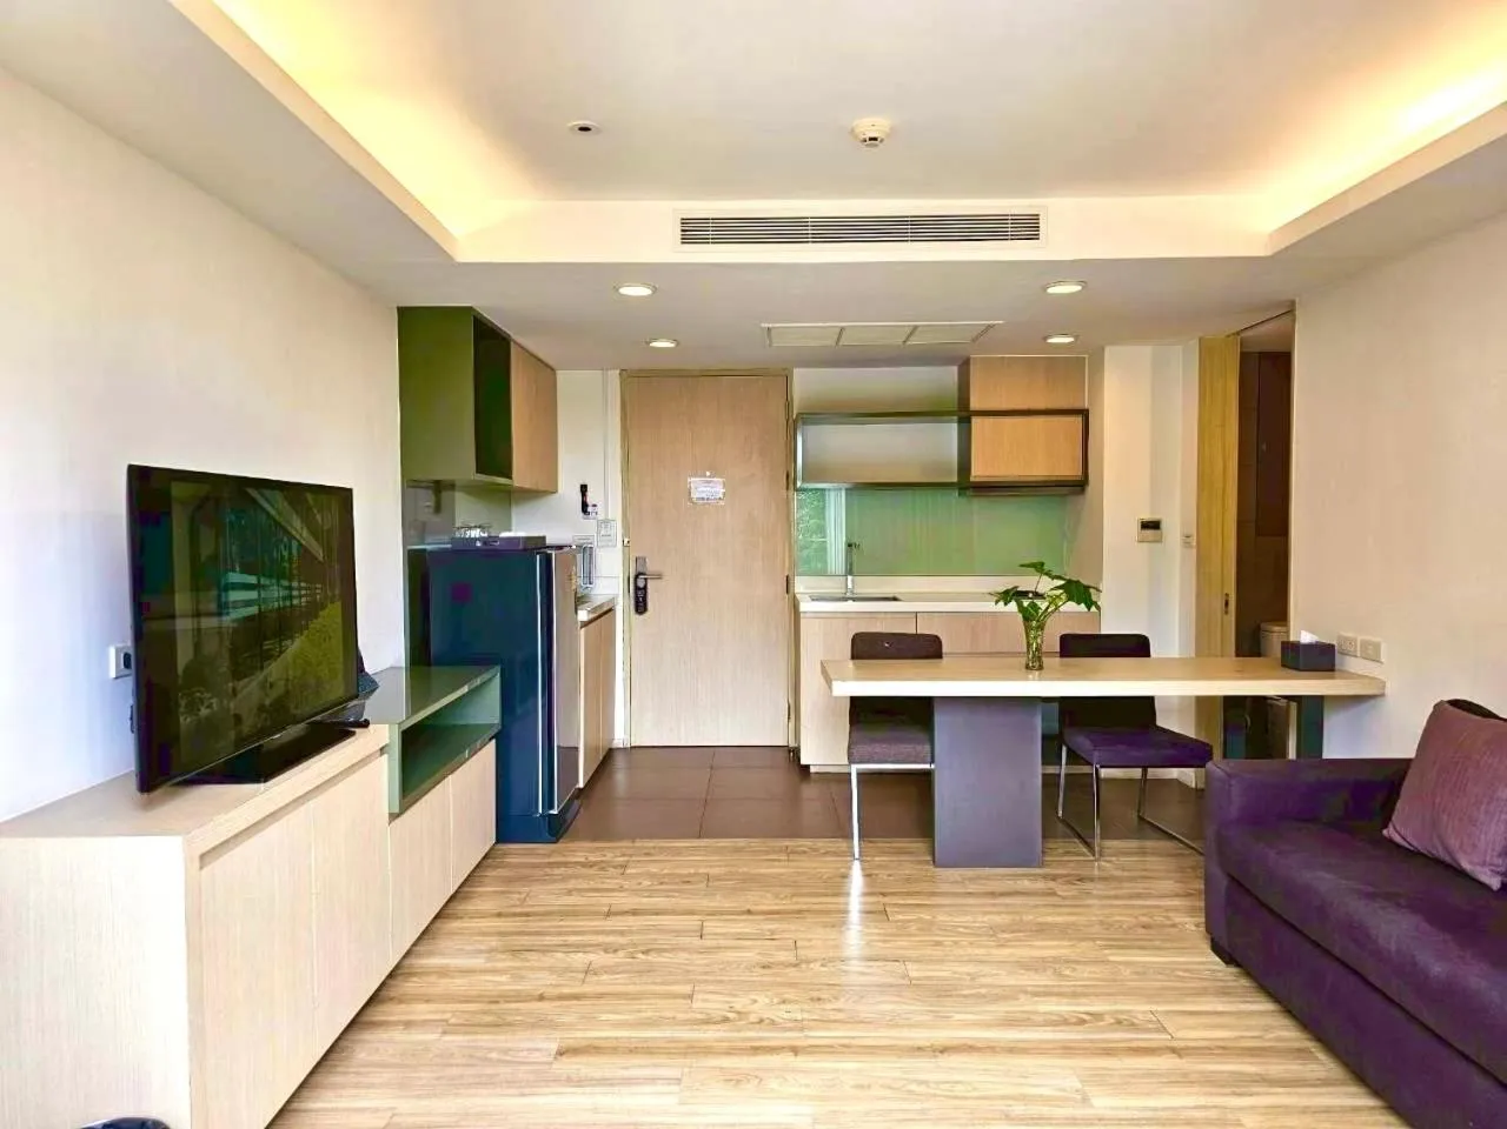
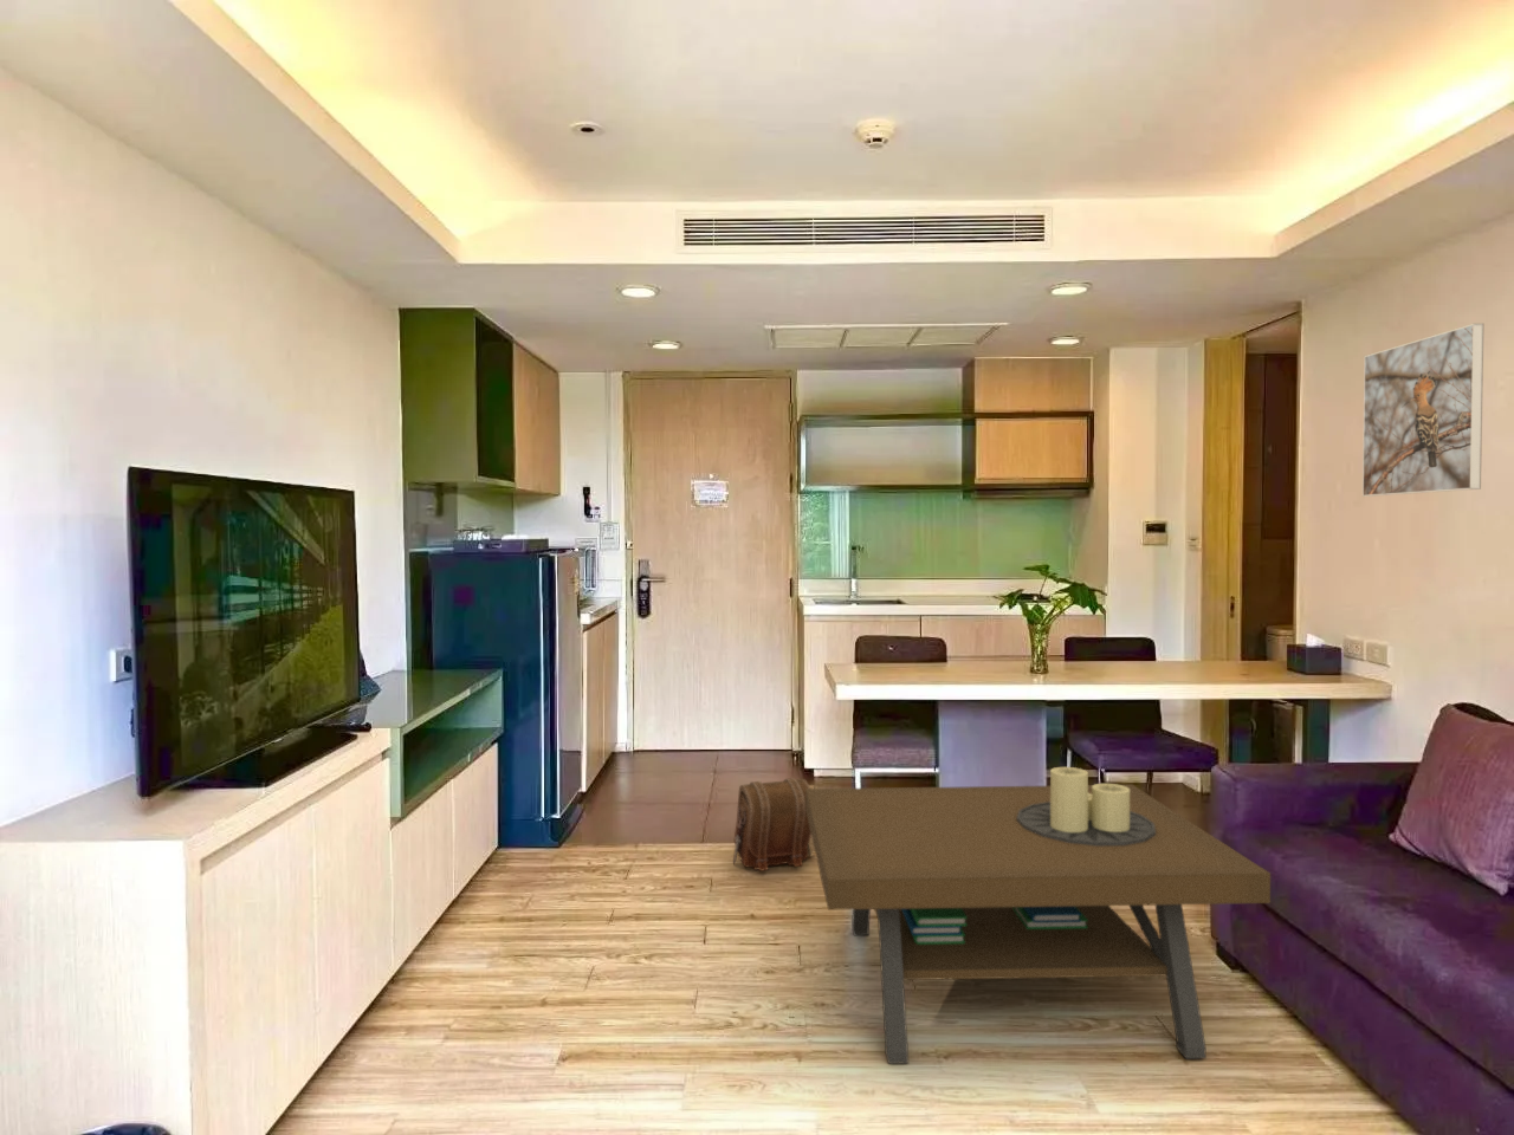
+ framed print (1417, 416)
+ coffee table (1003, 875)
+ pouch (774, 821)
